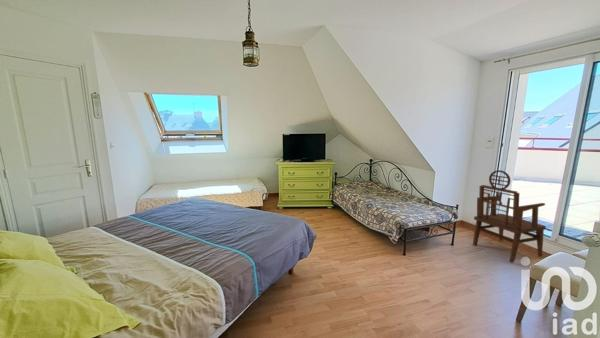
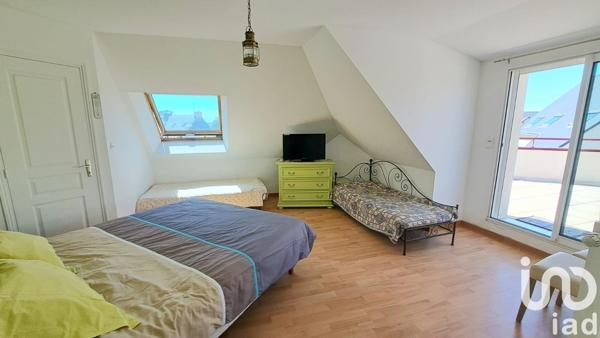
- armchair (508, 210)
